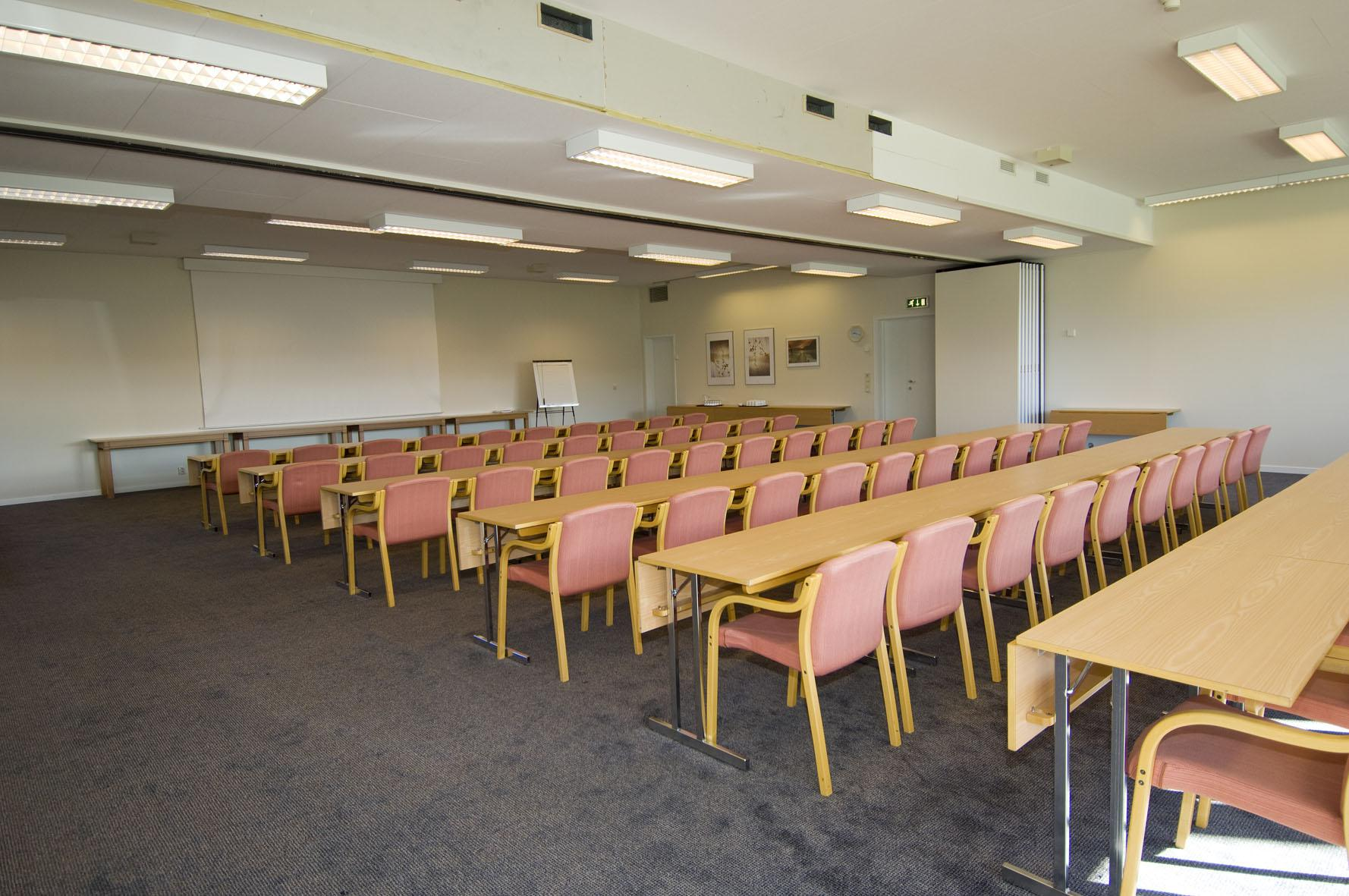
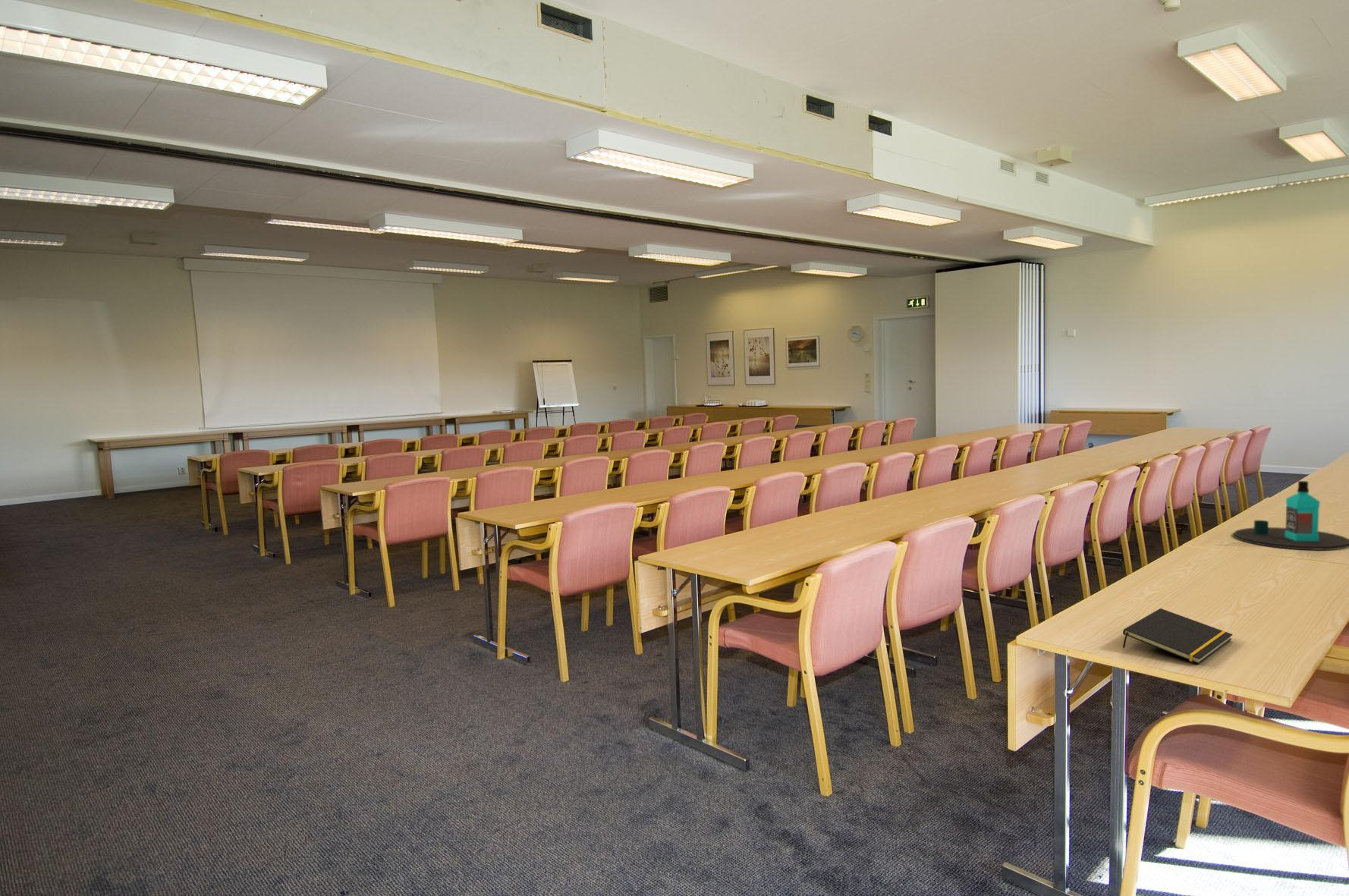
+ notepad (1178, 633)
+ bottle (1291, 509)
